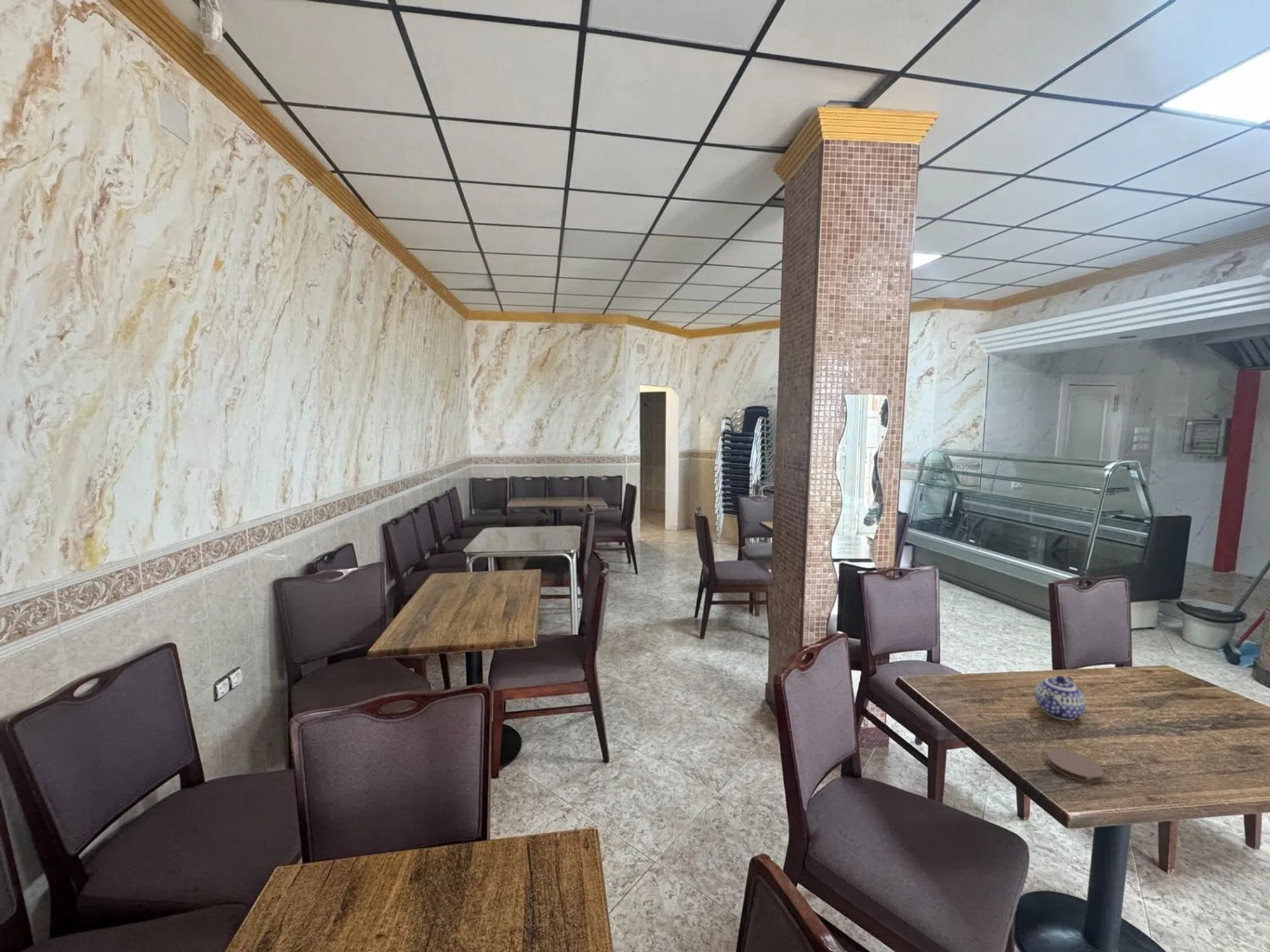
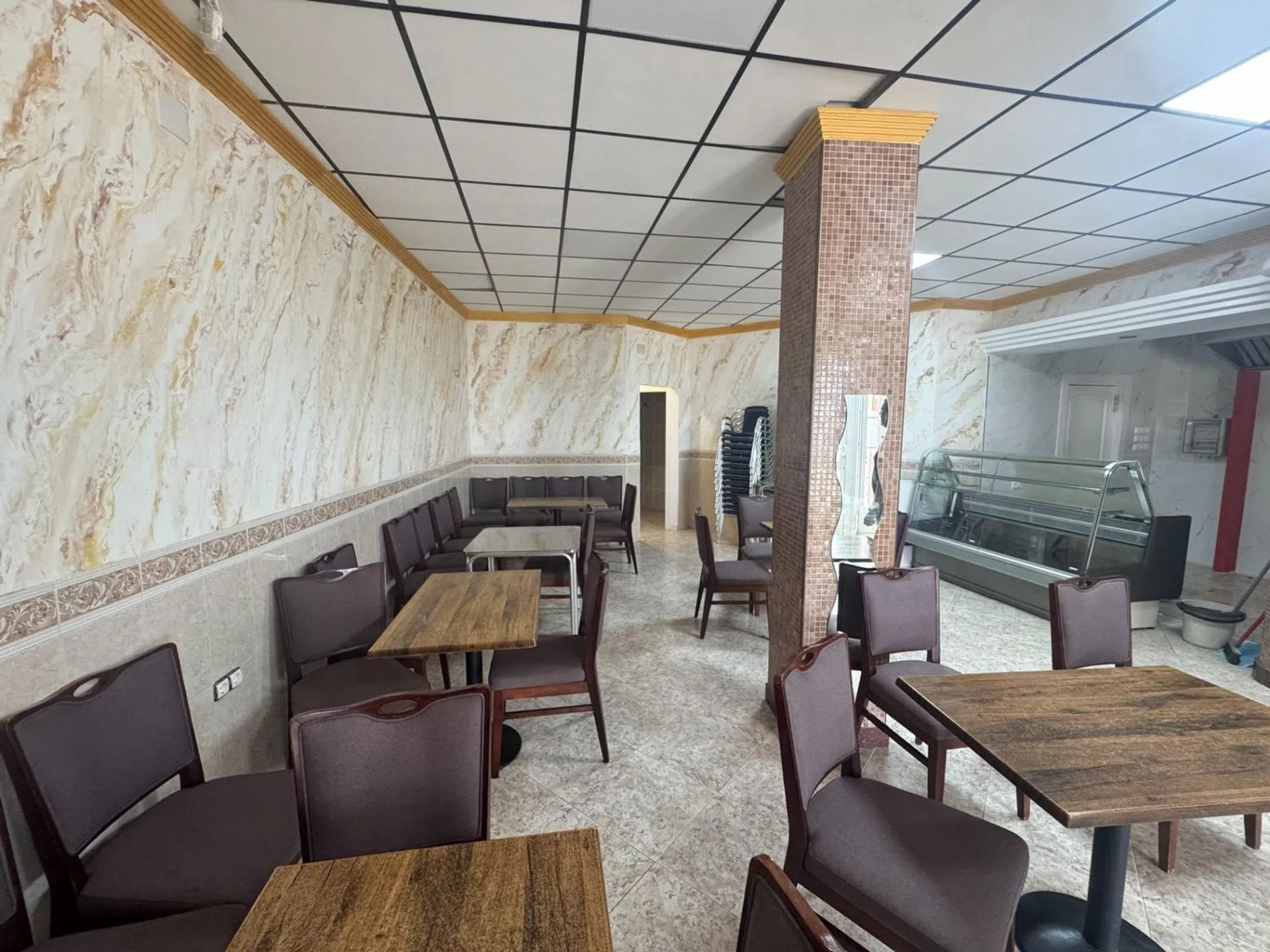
- teapot (1060, 695)
- coaster (1074, 765)
